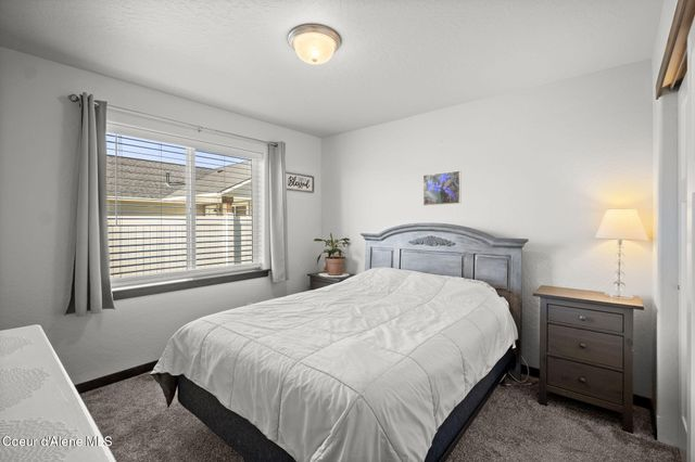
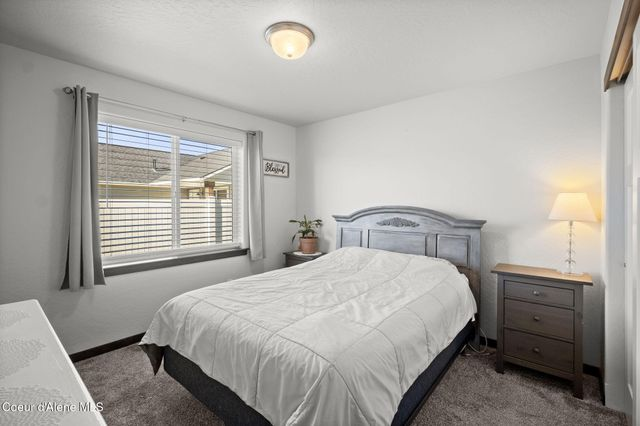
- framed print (441, 189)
